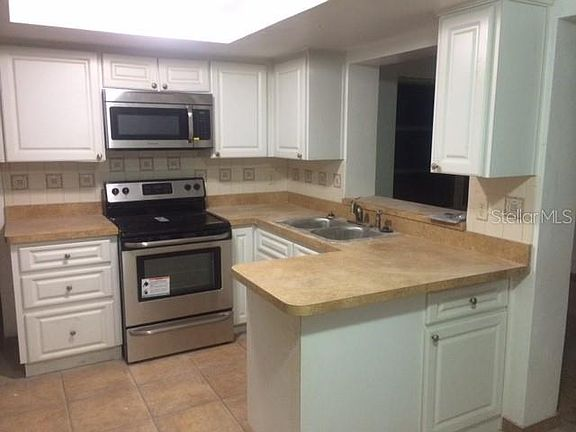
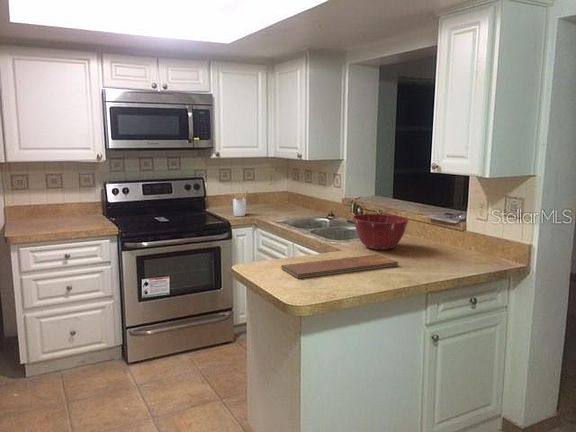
+ utensil holder (239, 203)
+ mixing bowl (380, 232)
+ chopping board (340, 265)
